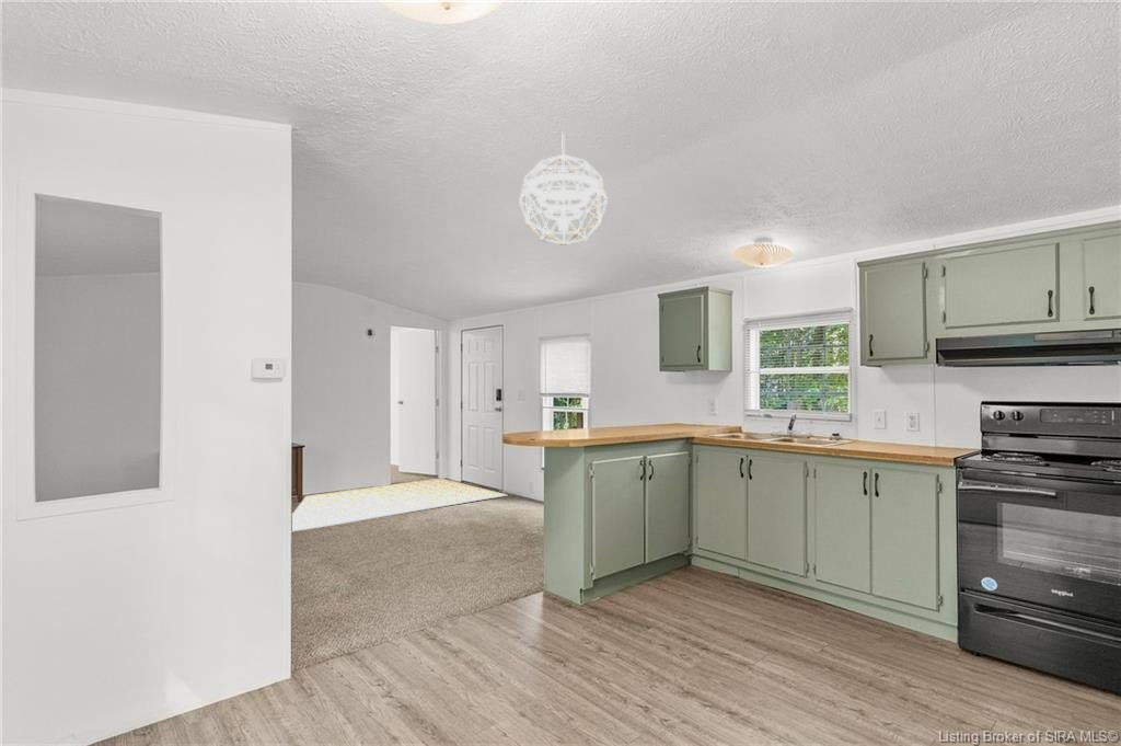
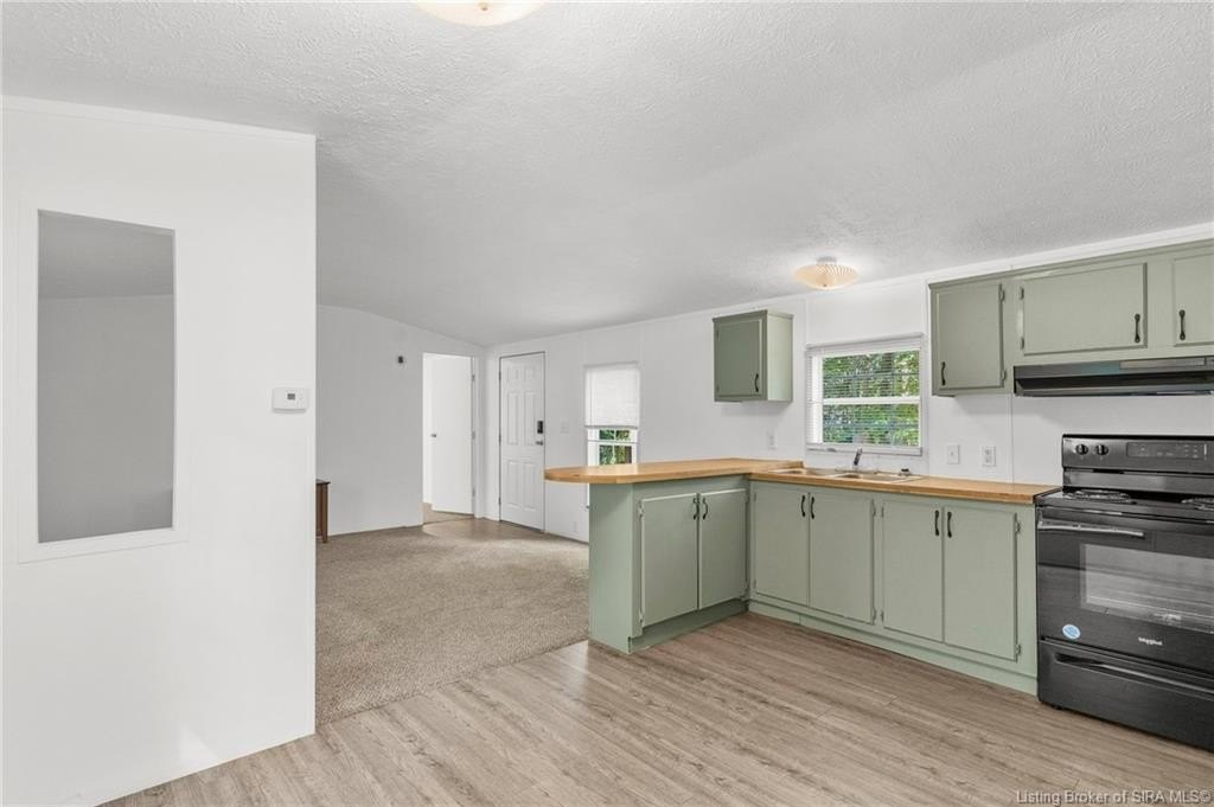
- pendant light (563, 188)
- rug (377, 500)
